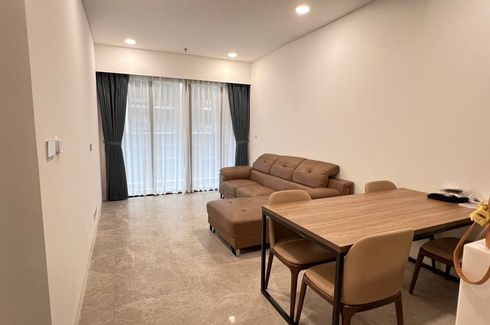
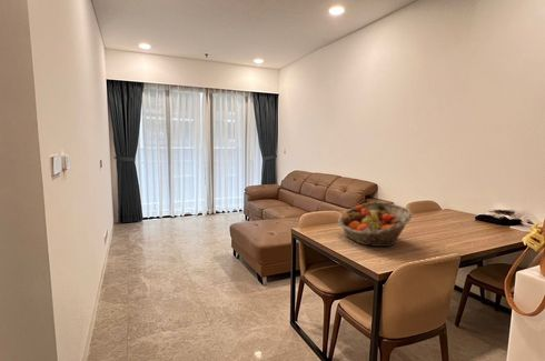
+ fruit basket (373, 222)
